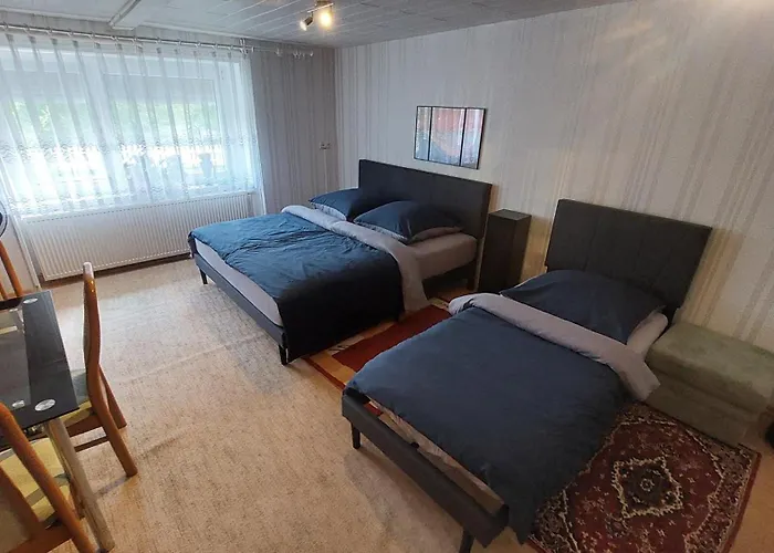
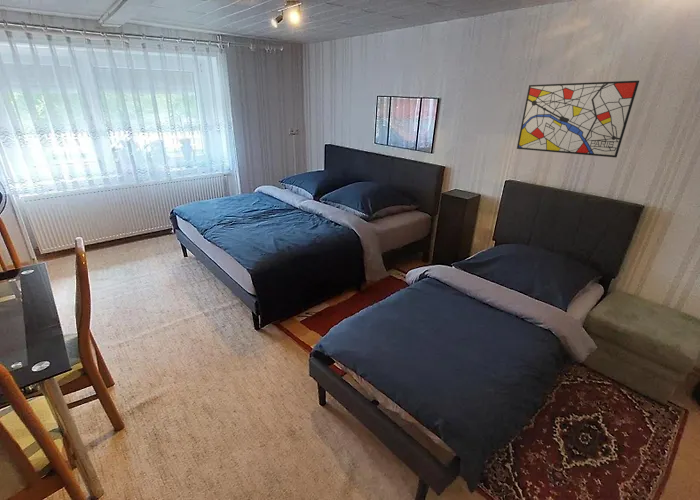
+ wall art (570, 119)
